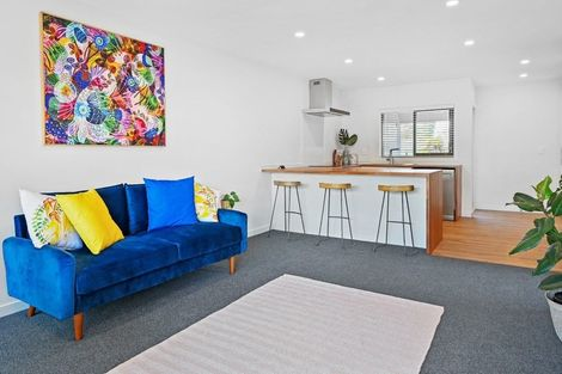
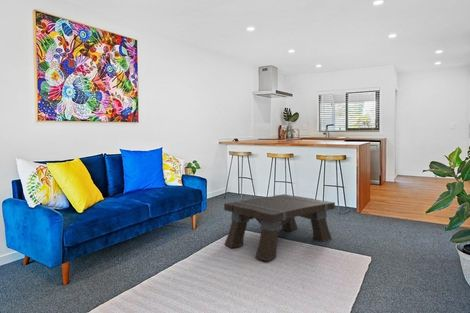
+ coffee table (279, 222)
